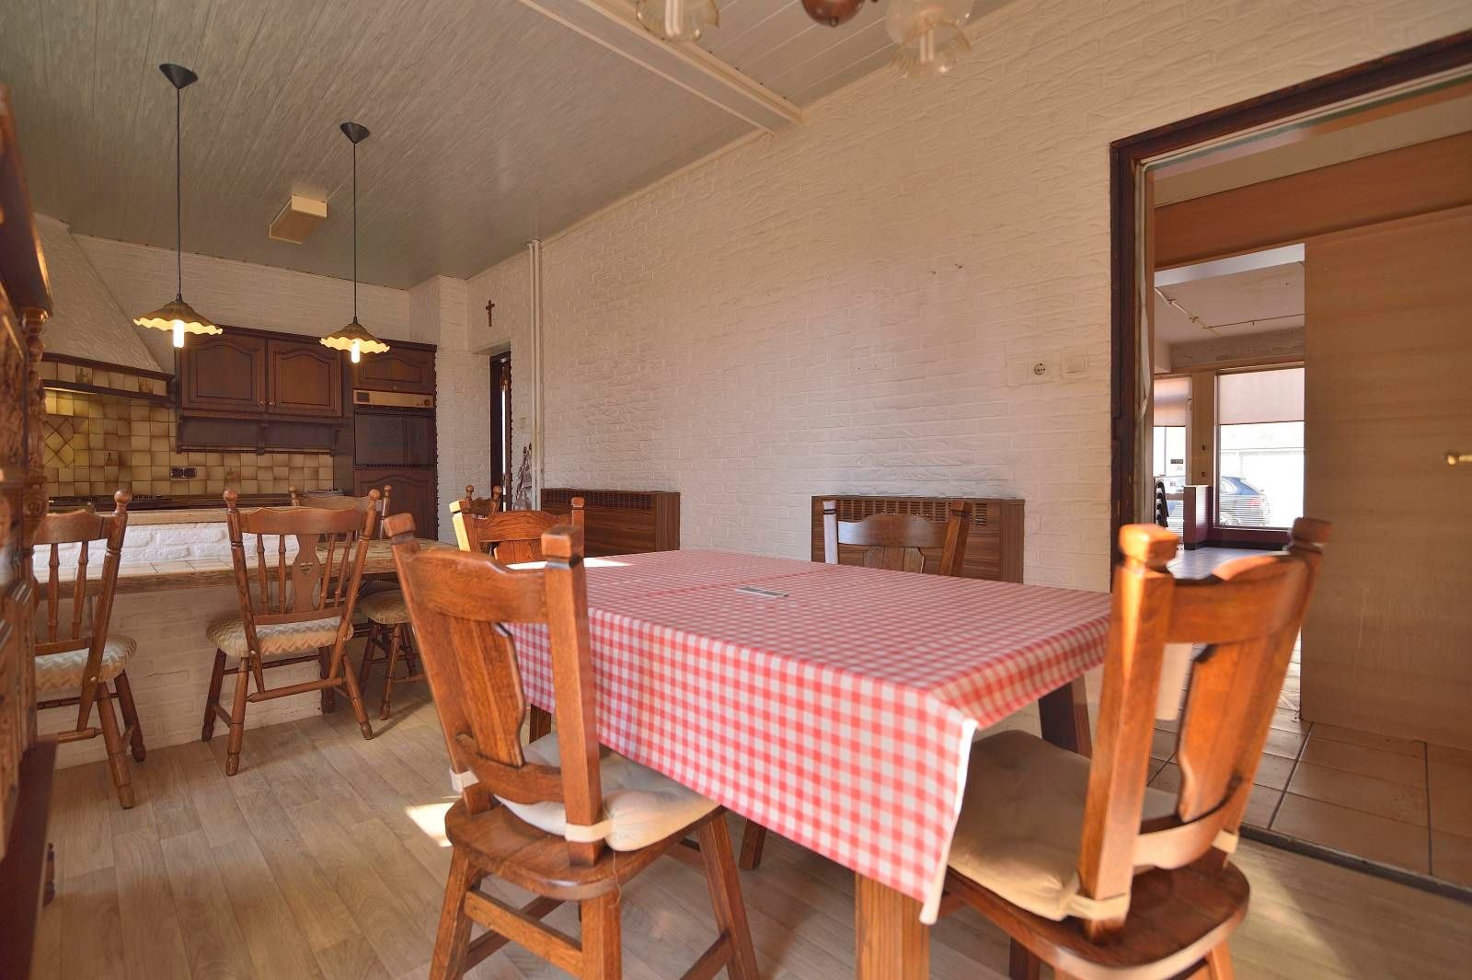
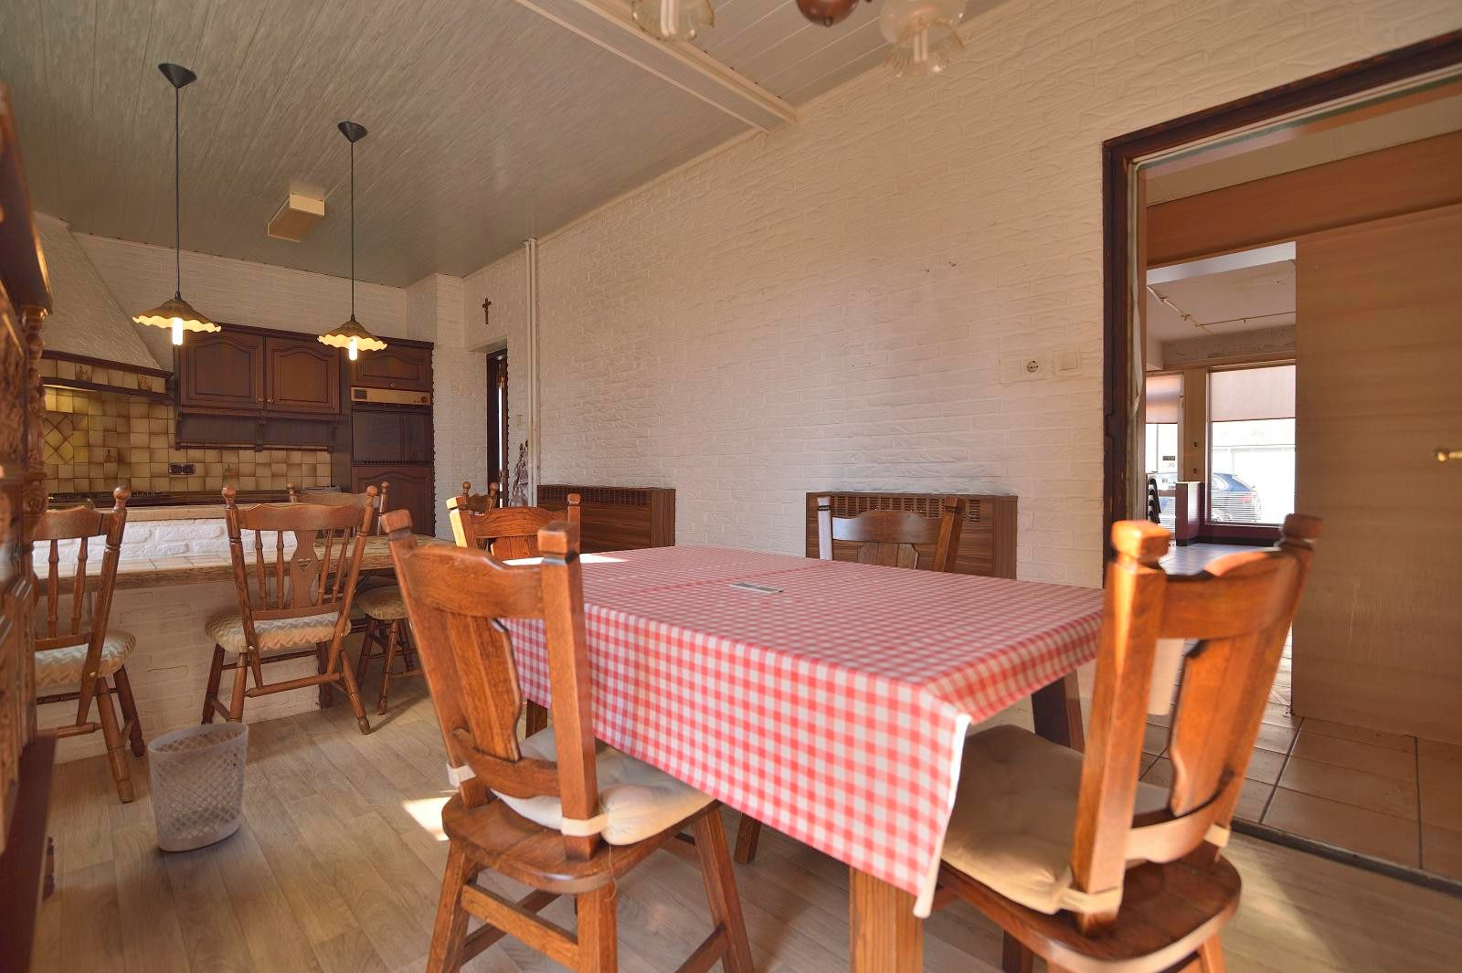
+ wastebasket (200, 785)
